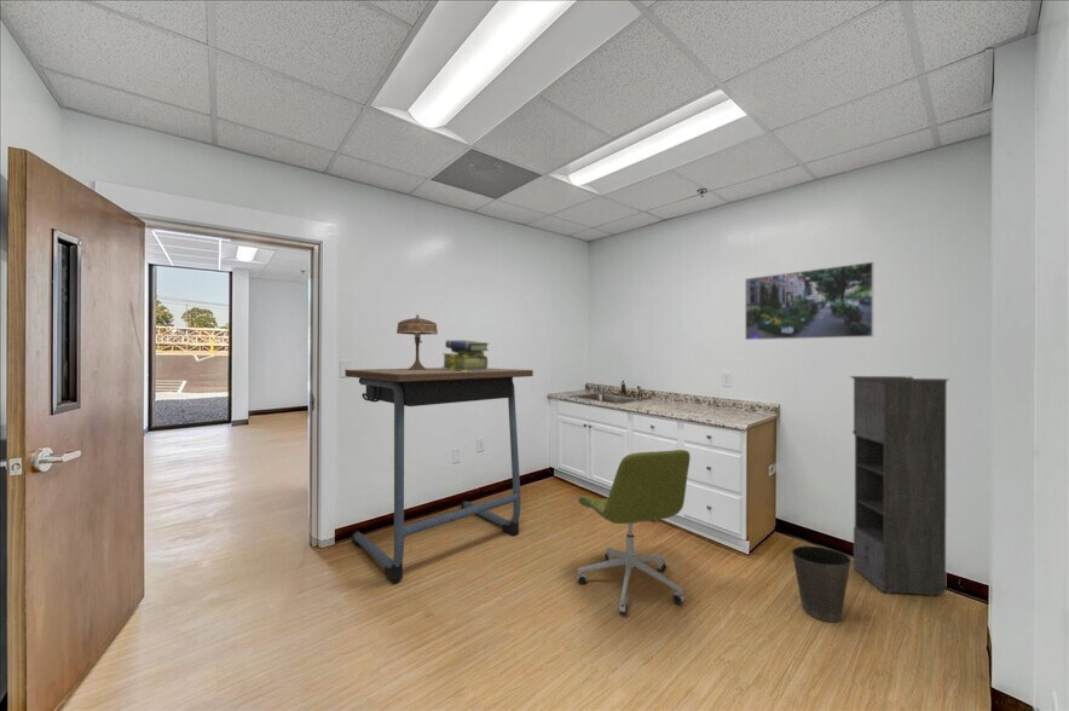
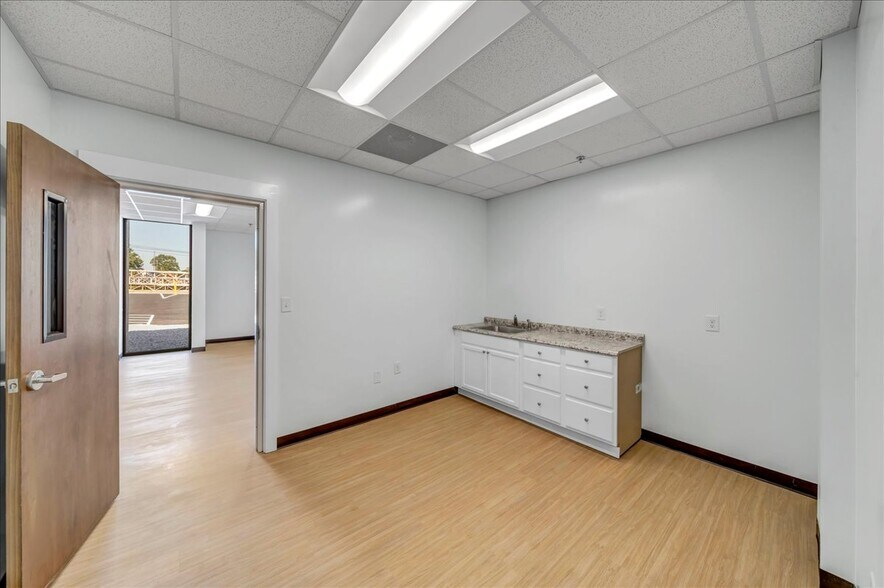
- storage cabinet (896, 479)
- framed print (803, 305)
- waste basket (820, 583)
- table lamp (417, 341)
- office chair (630, 511)
- desk (403, 455)
- stack of books (467, 354)
